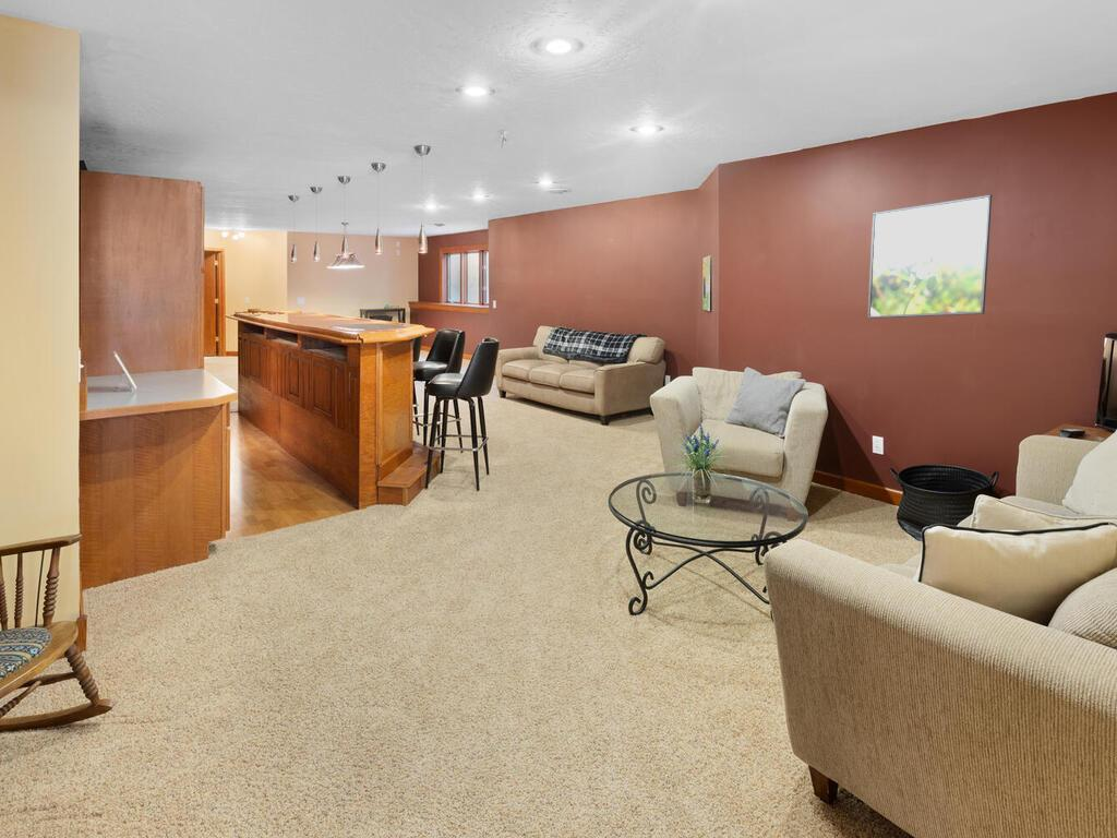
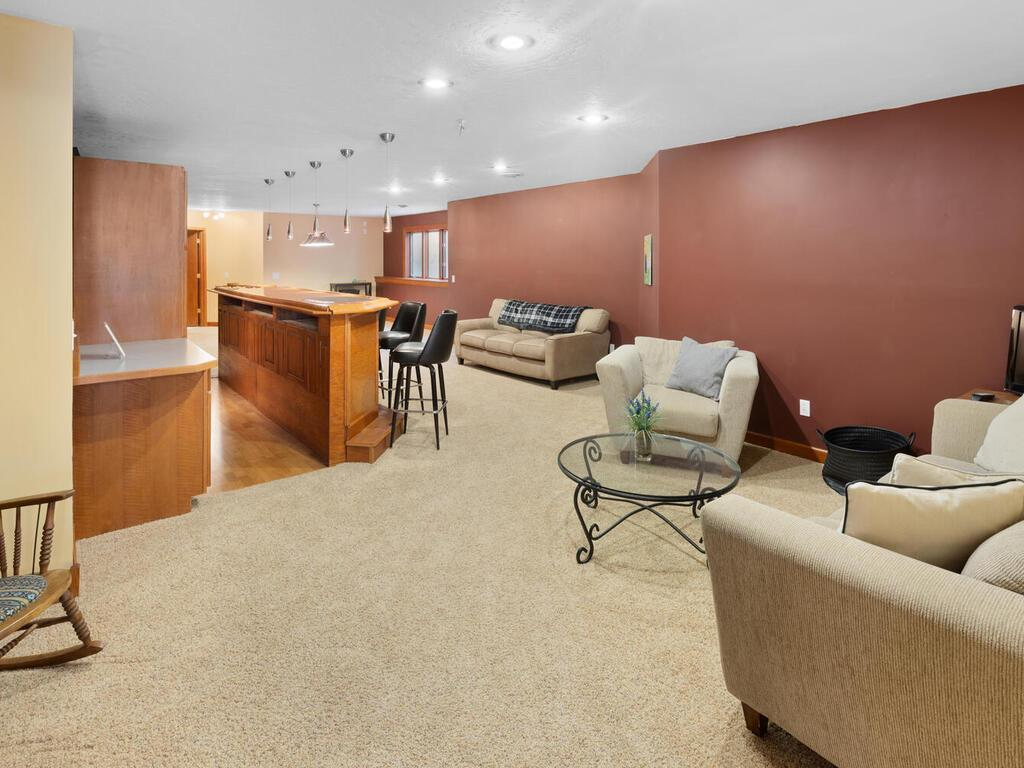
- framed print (925, 260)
